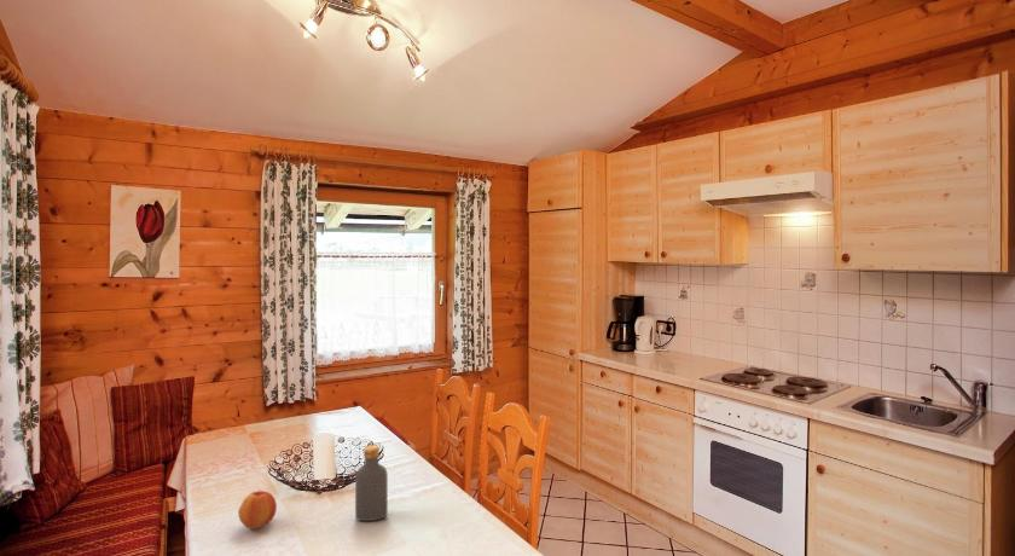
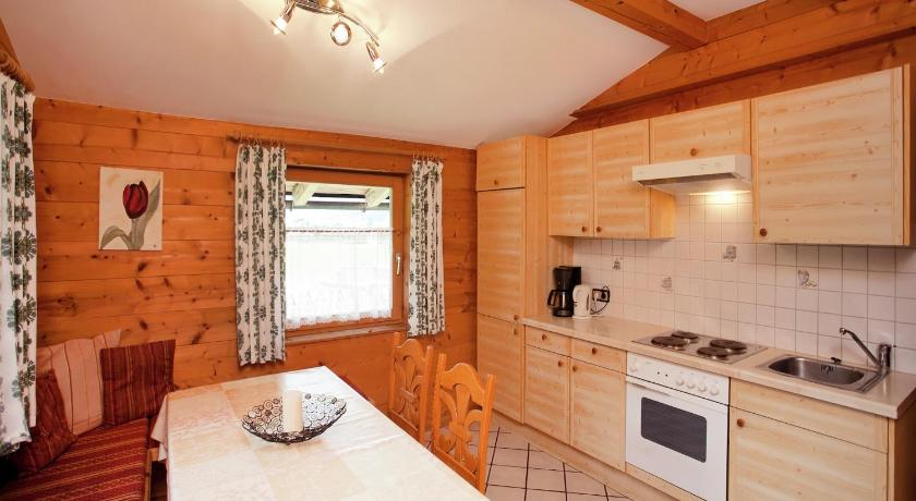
- apple (257, 508)
- vodka (371, 481)
